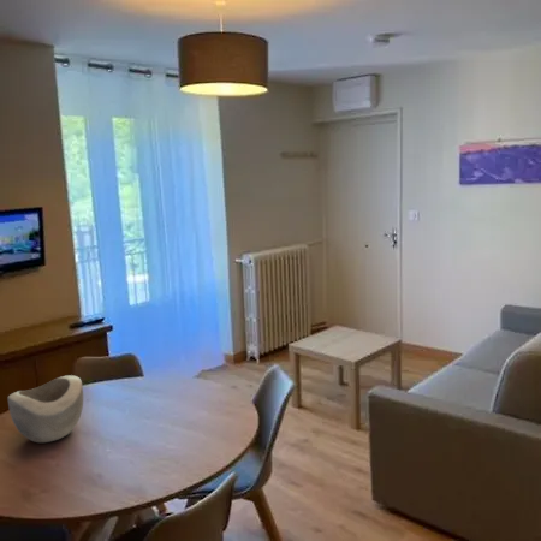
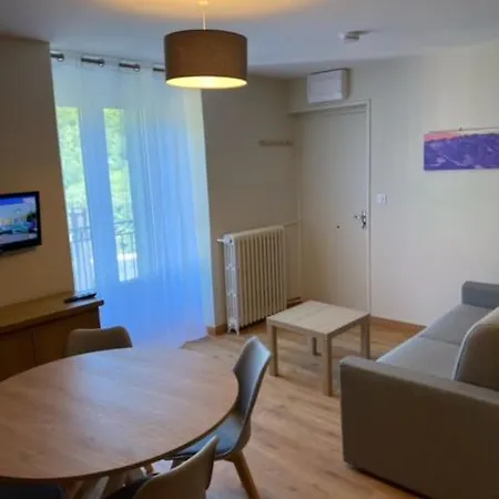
- decorative bowl (48, 410)
